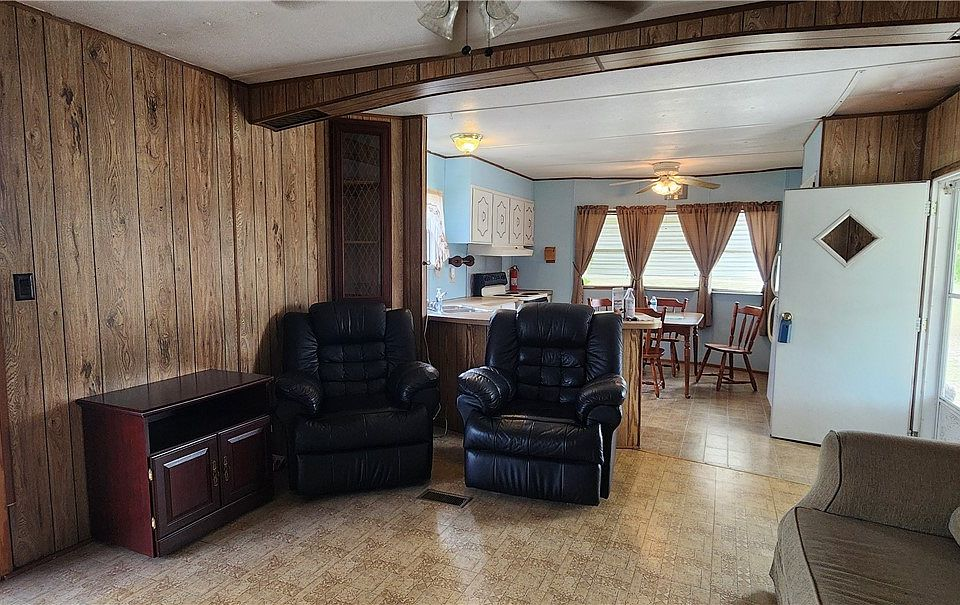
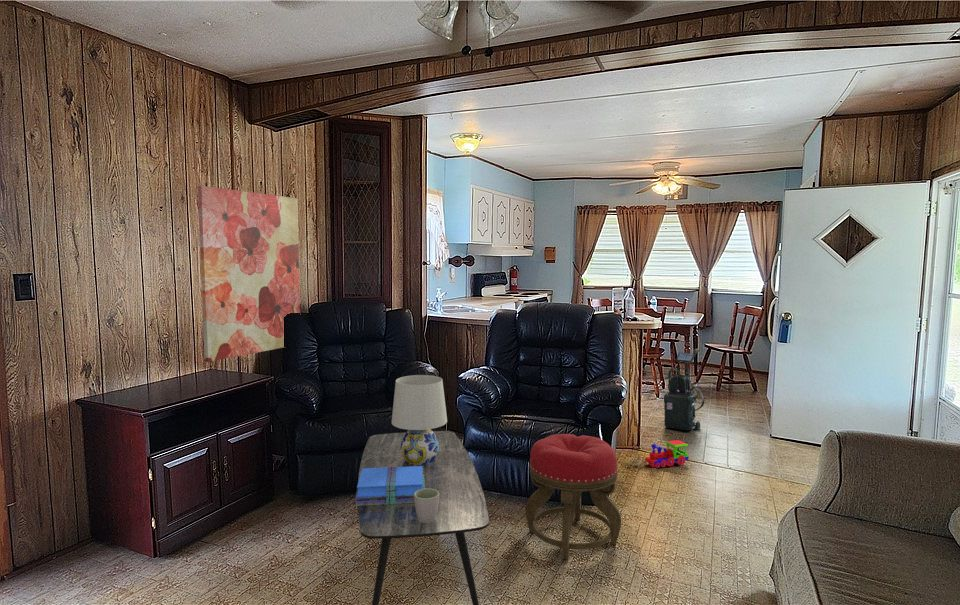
+ toy train (656, 454)
+ table lamp (419, 419)
+ books (391, 483)
+ stool (572, 490)
+ coffee table (416, 513)
+ mug (426, 503)
+ wall art (254, 273)
+ vacuum cleaner (683, 388)
